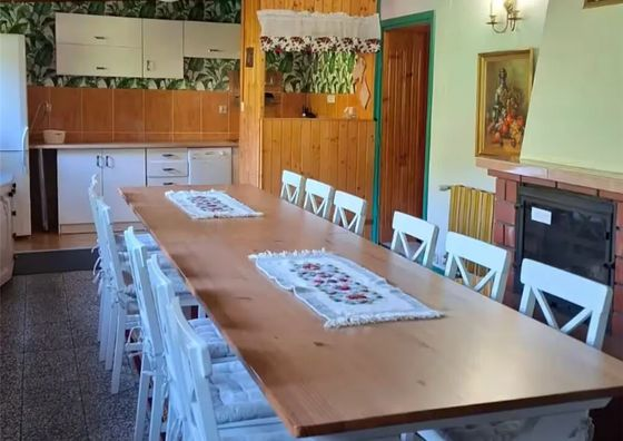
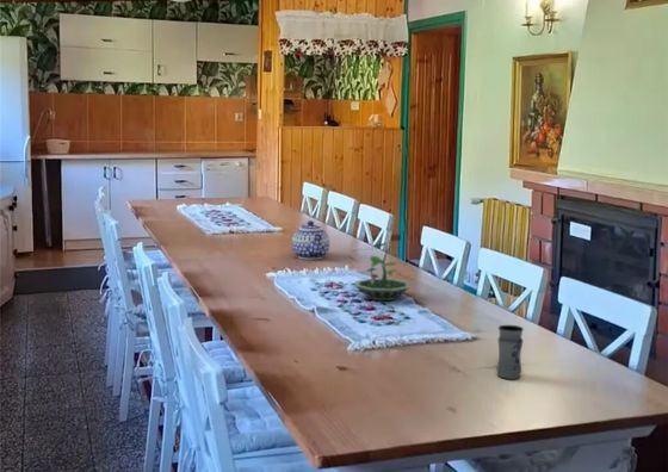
+ terrarium (384, 254)
+ jar (509, 352)
+ teapot (310, 238)
